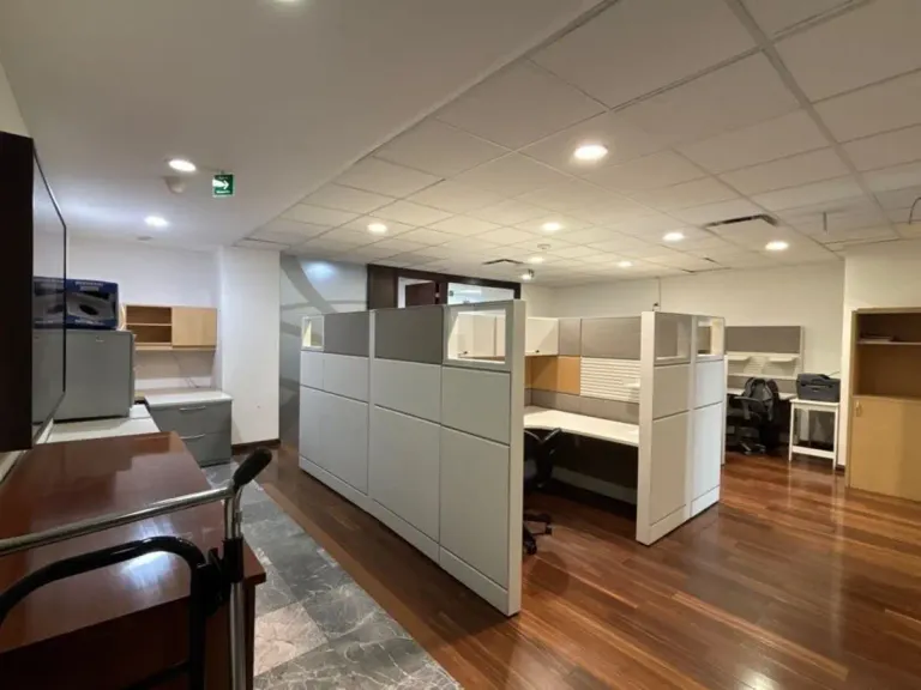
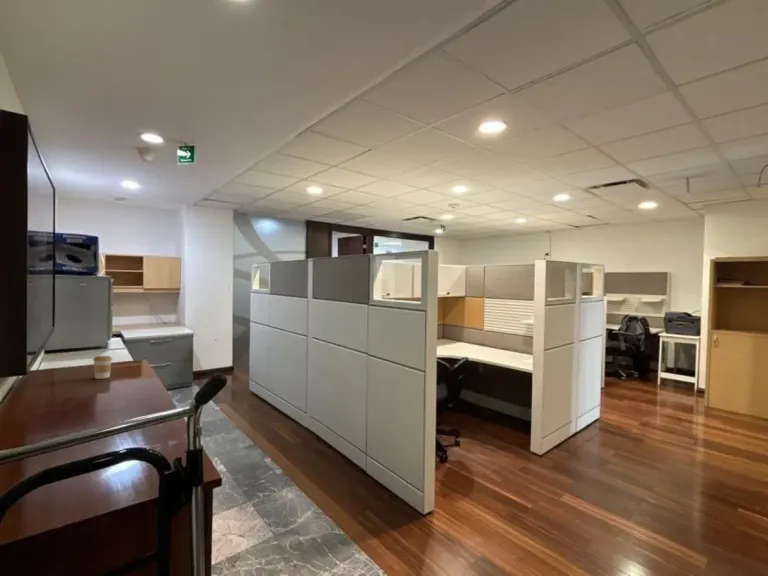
+ coffee cup (102, 366)
